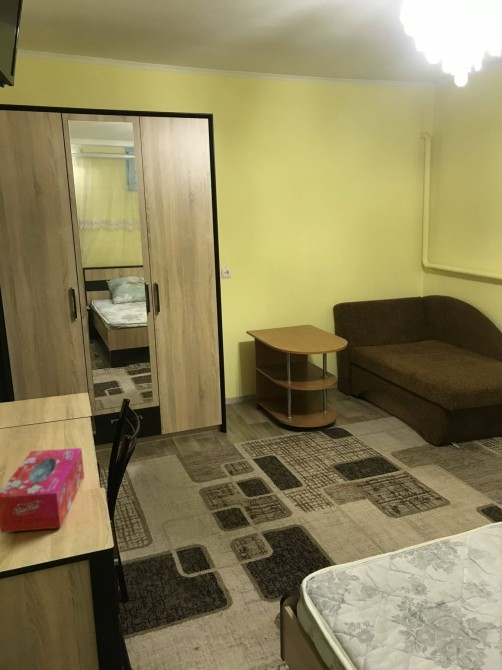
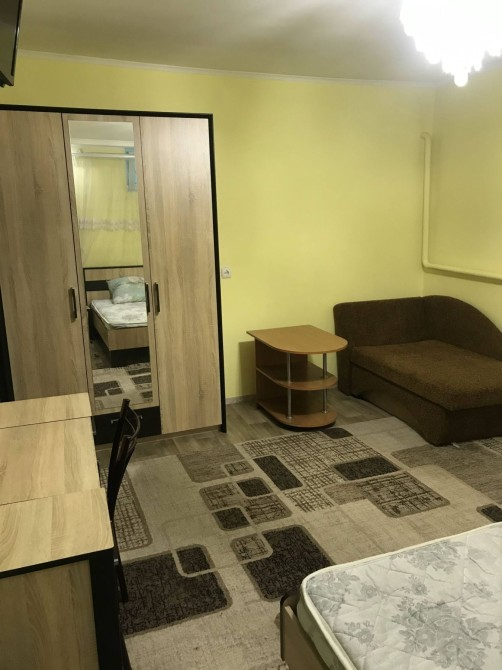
- tissue box (44, 486)
